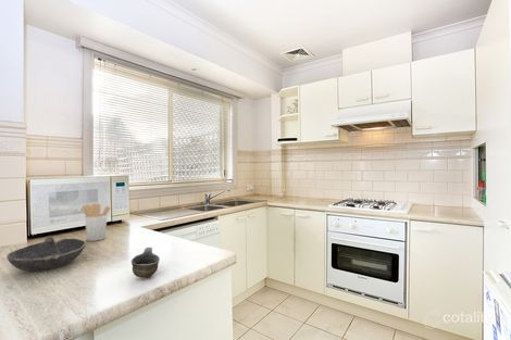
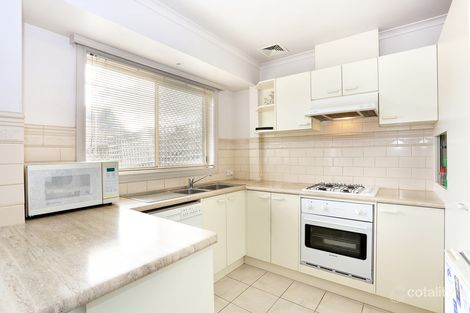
- bowl (49, 252)
- utensil holder (95, 221)
- cup (147, 263)
